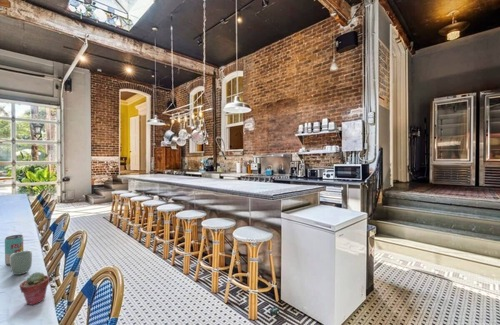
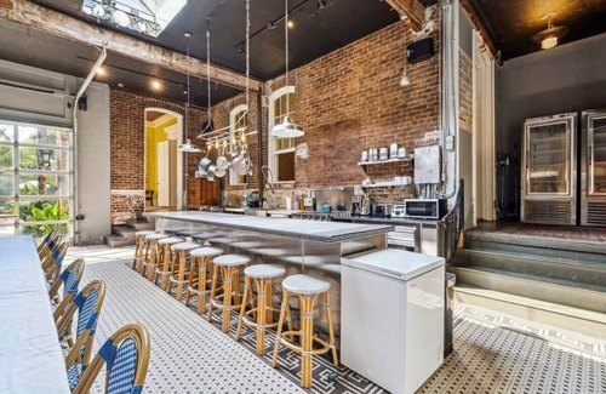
- cup (21, 263)
- beverage can (14, 249)
- potted succulent (35, 286)
